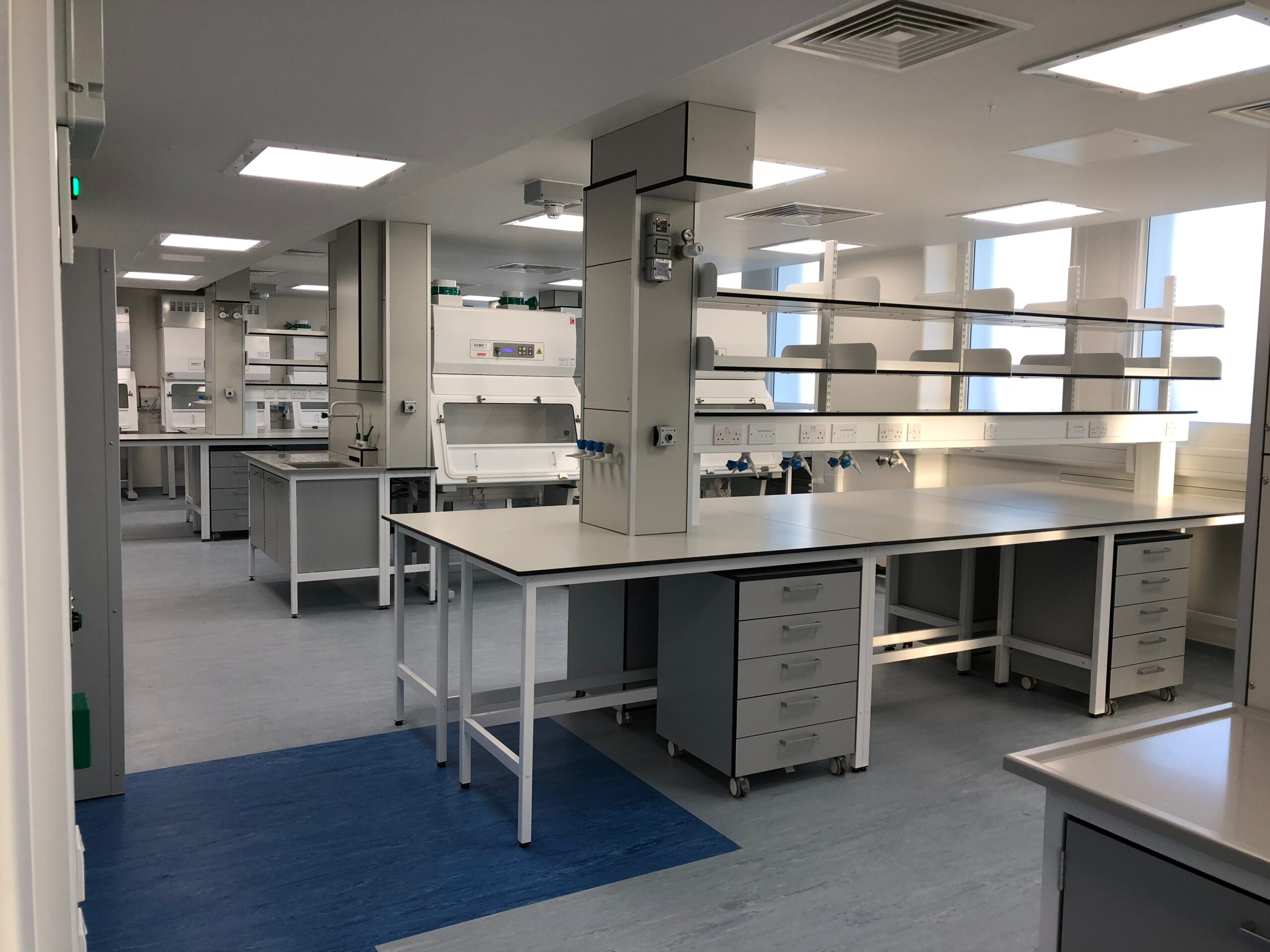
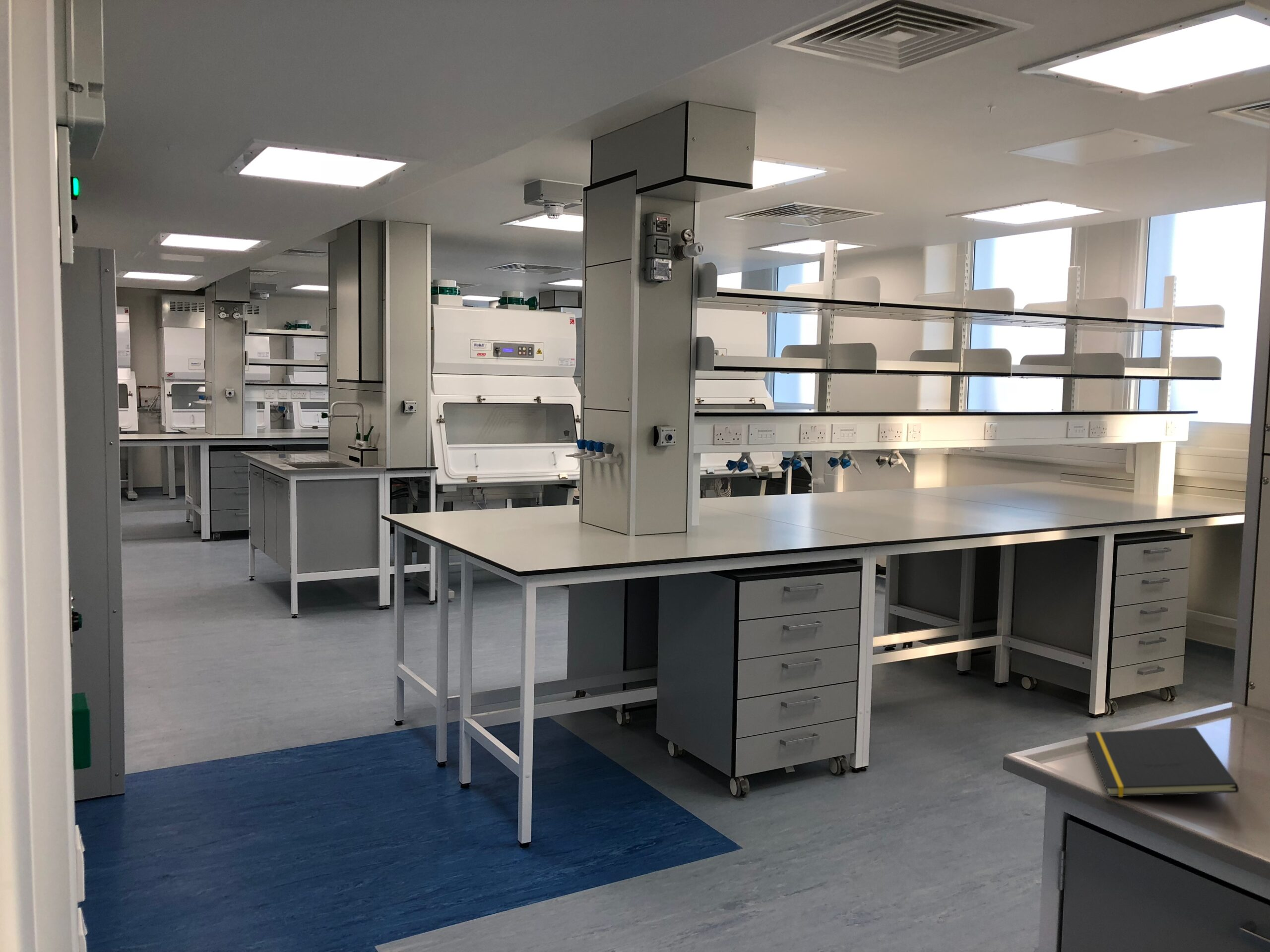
+ notepad (1155, 760)
